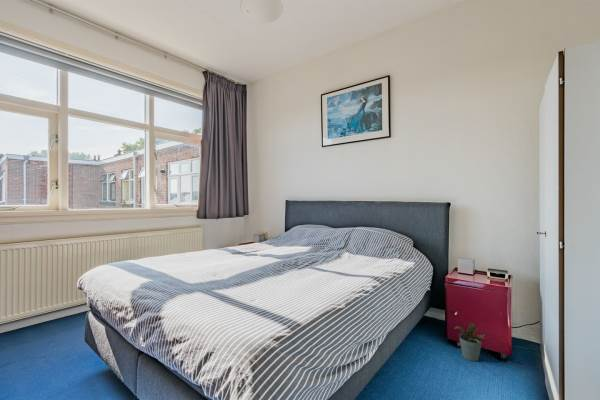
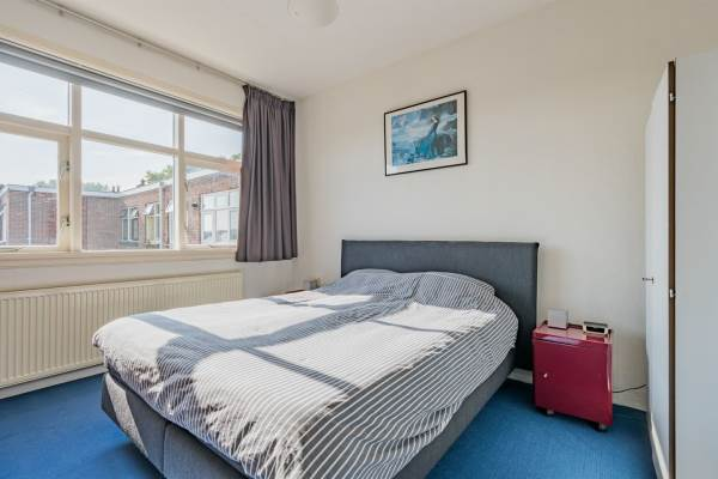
- potted plant (469, 340)
